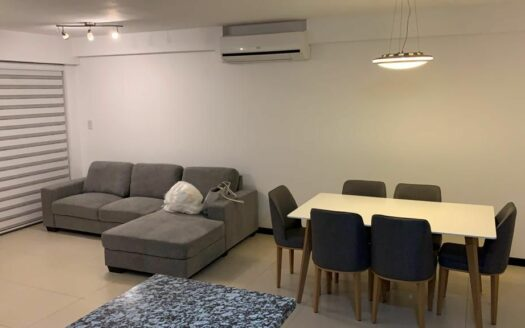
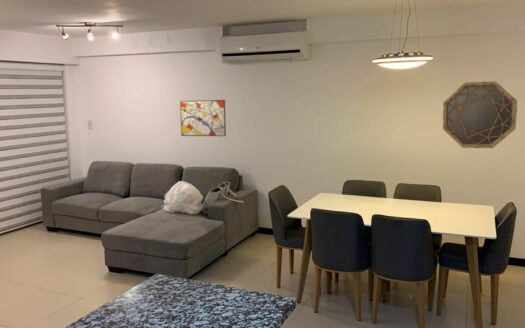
+ wall art (202, 118)
+ home mirror (478, 115)
